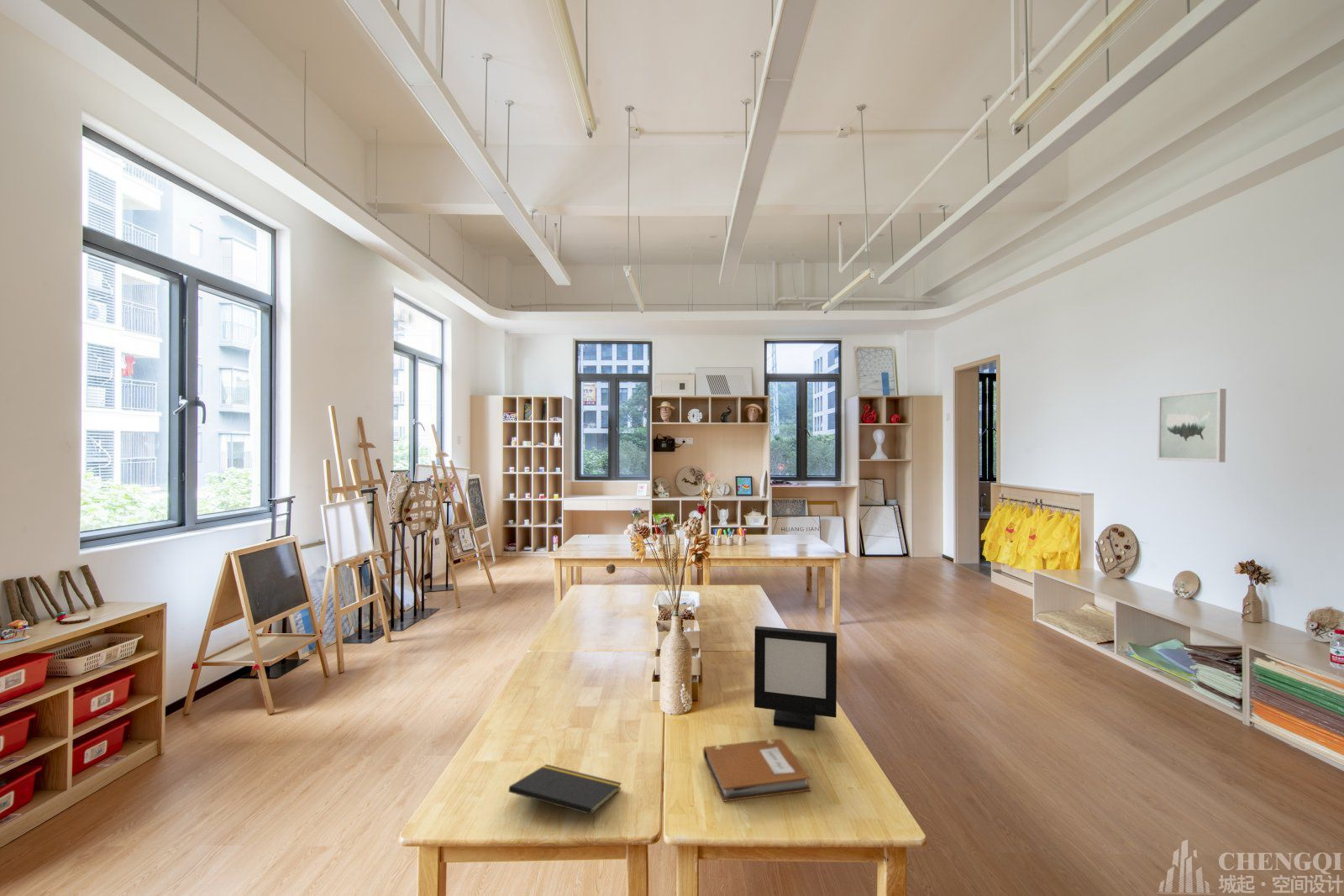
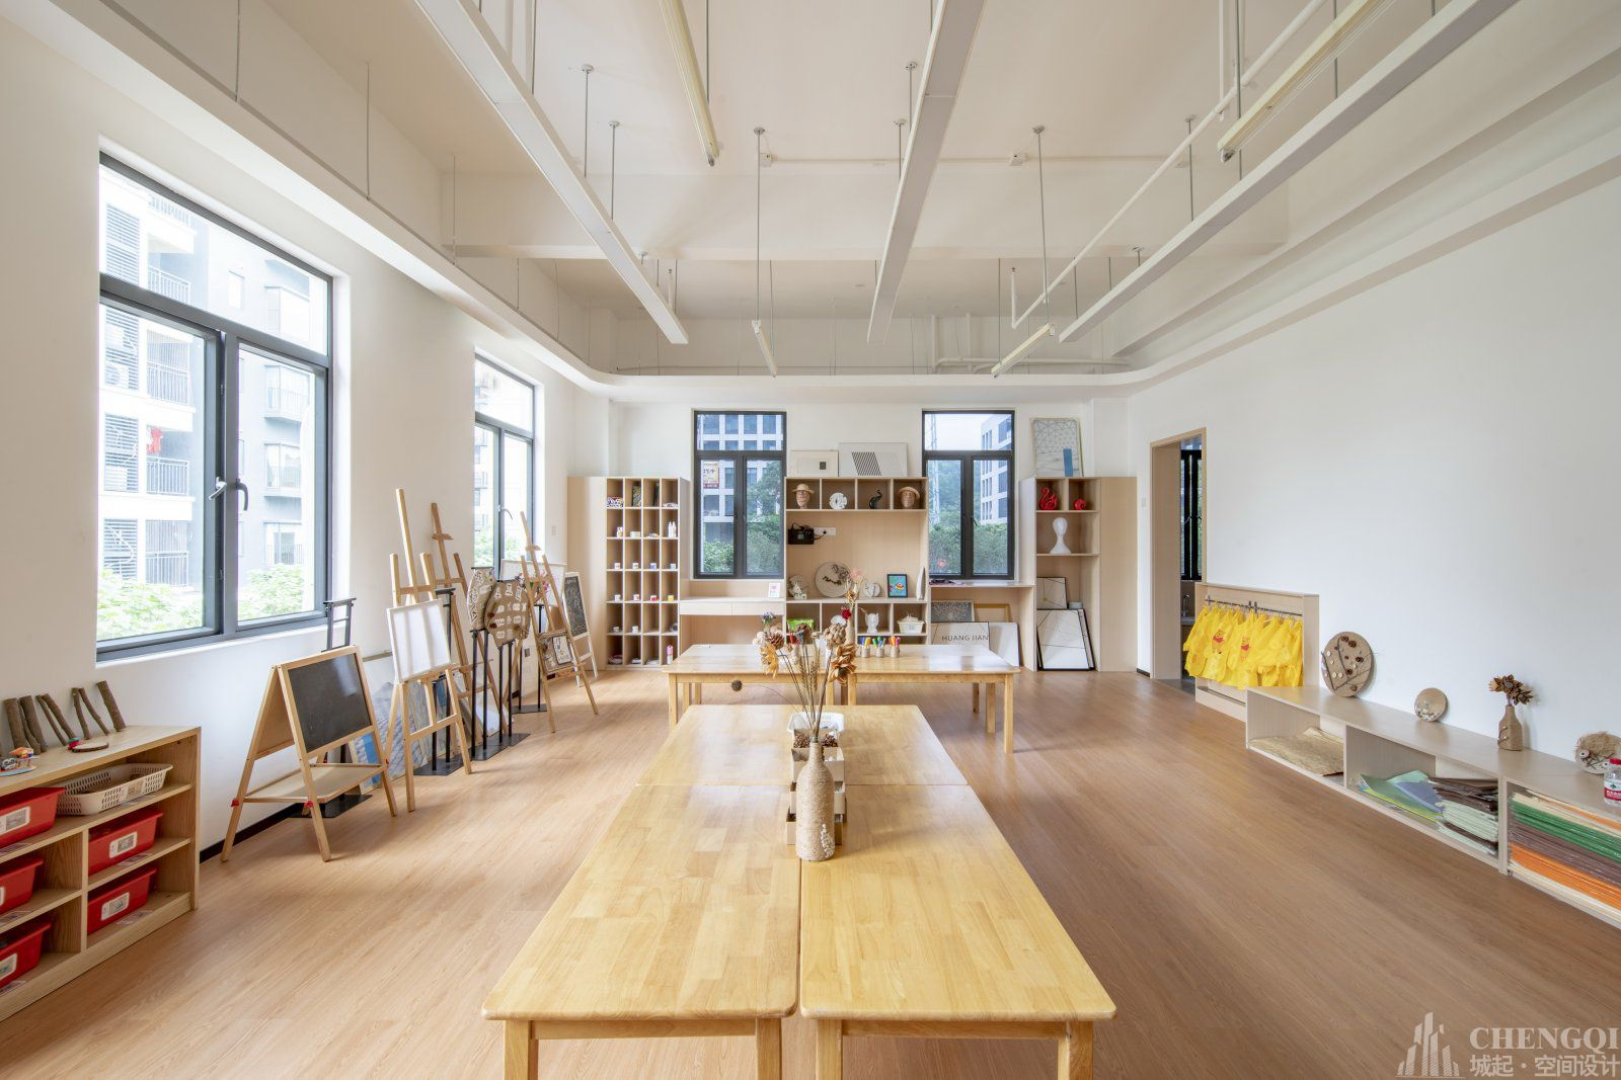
- wall art (1189, 427)
- notepad (566, 787)
- notebook (756, 766)
- picture frame (795, 672)
